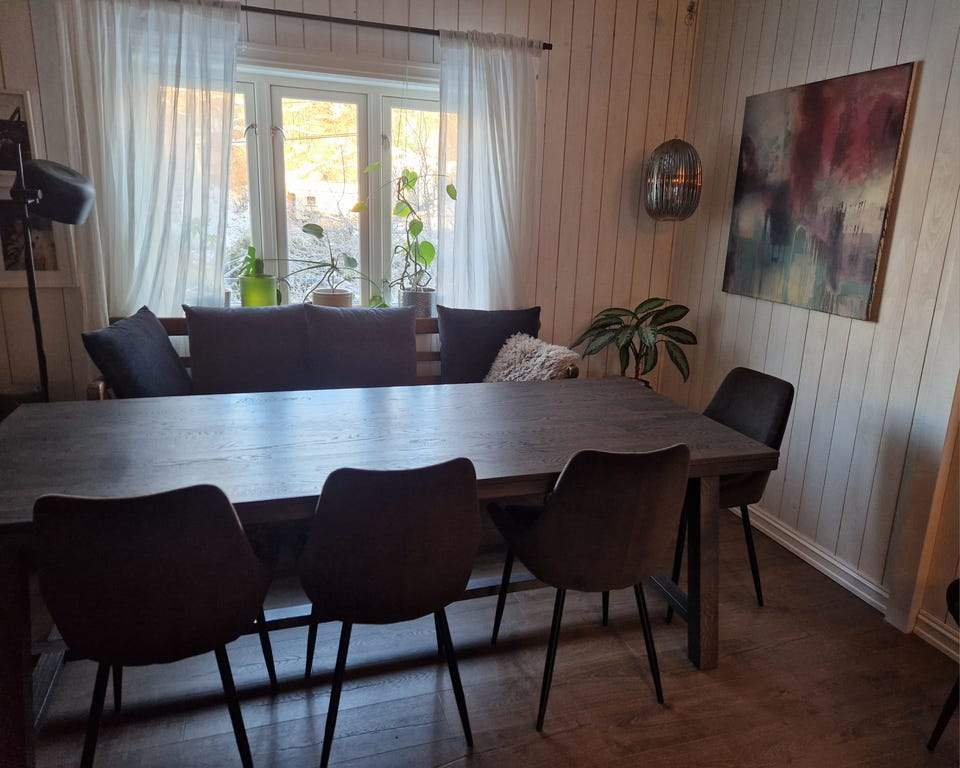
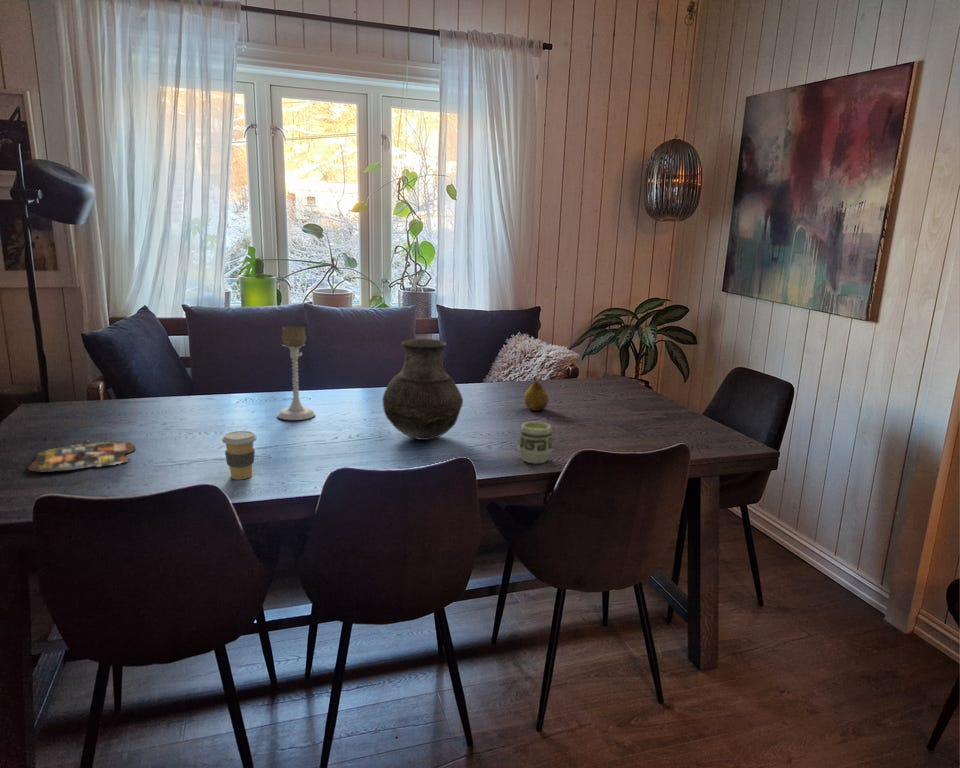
+ magazine (85, 453)
+ vase (423, 390)
+ candle holder (295, 371)
+ cup (535, 442)
+ fruit (536, 393)
+ coffee cup (240, 455)
